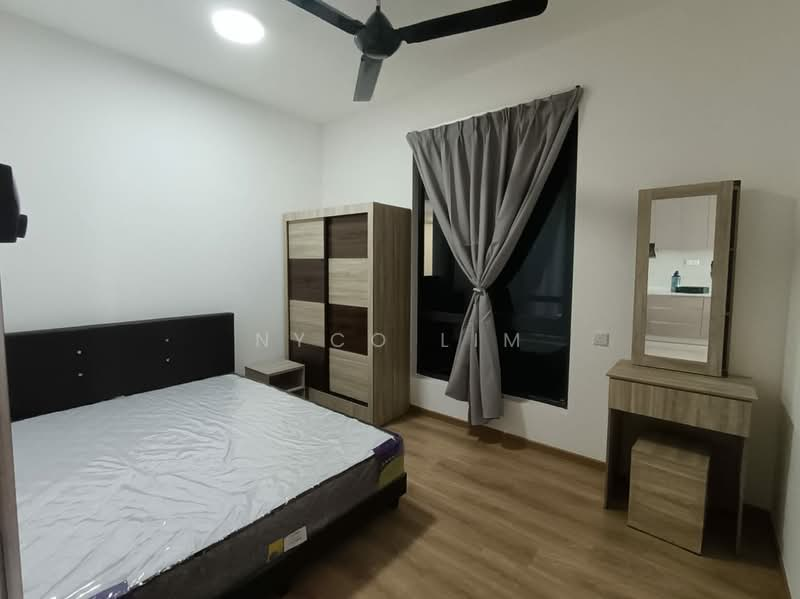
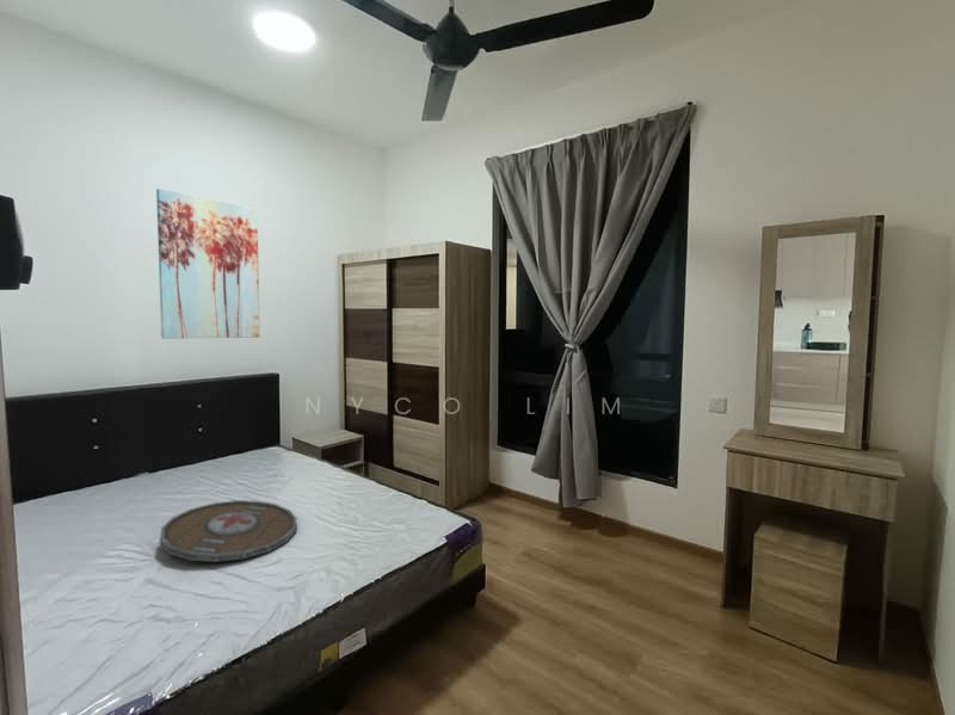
+ serving tray (232, 526)
+ wall art (212, 269)
